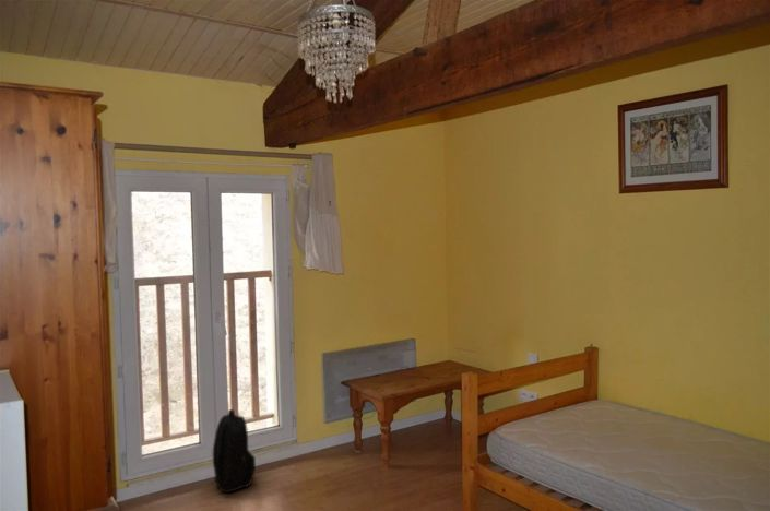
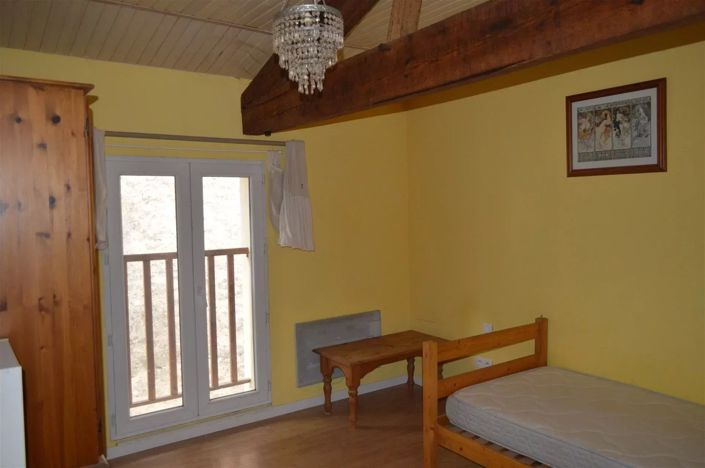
- backpack (233, 447)
